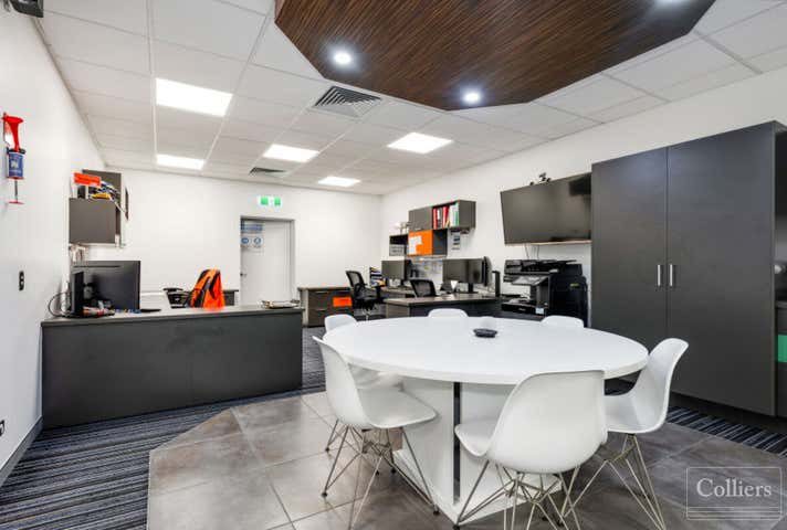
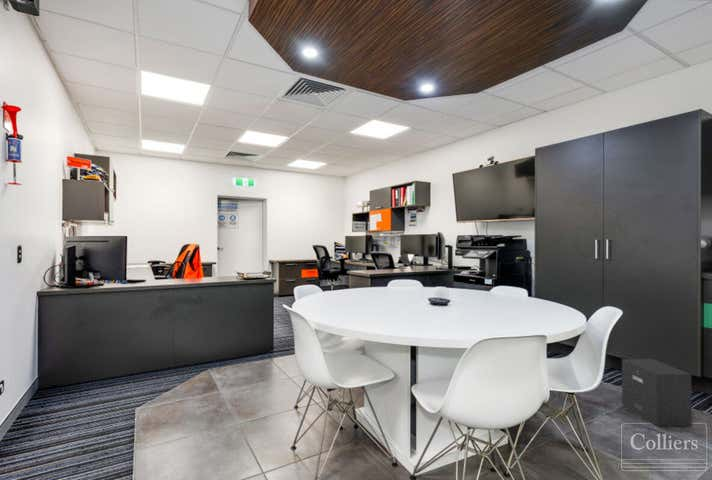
+ speaker (654, 390)
